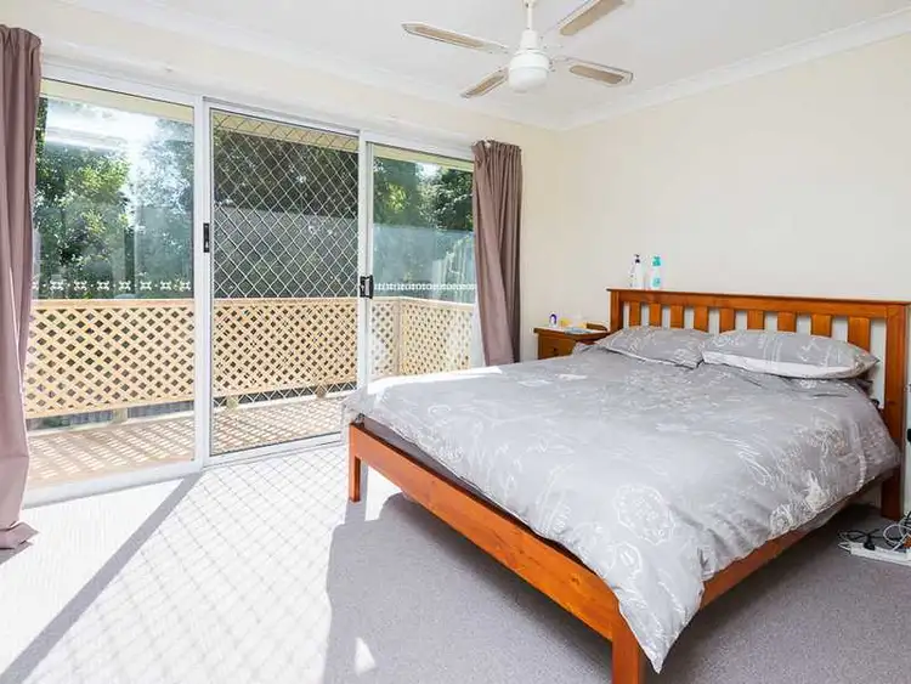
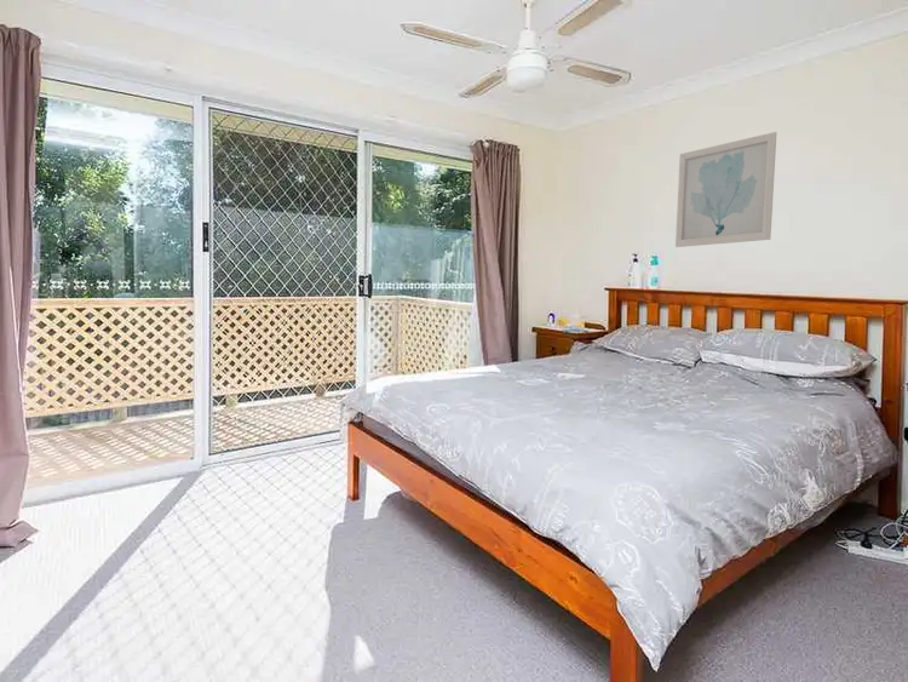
+ wall art (722, 194)
